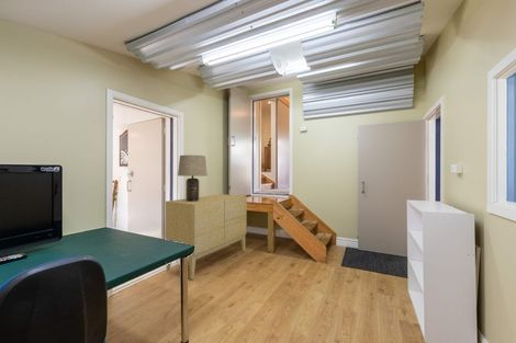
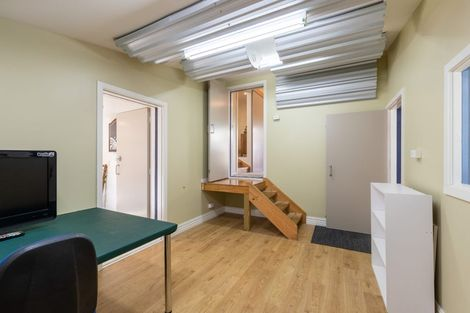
- lamp (192, 178)
- sideboard (210, 229)
